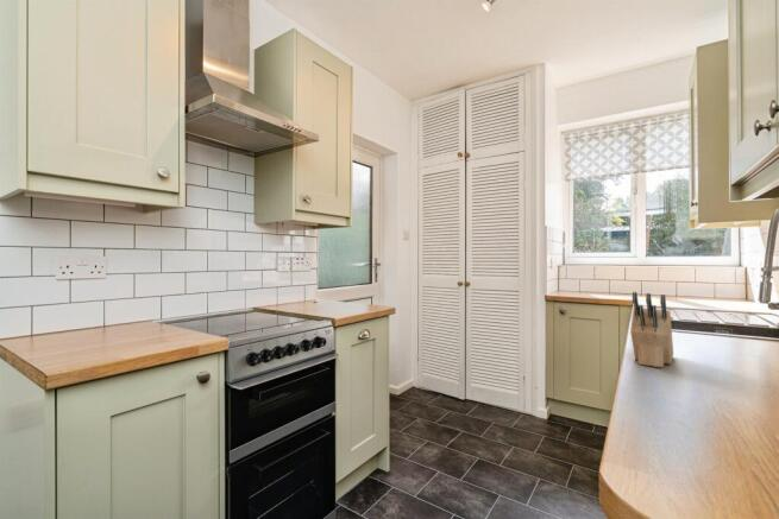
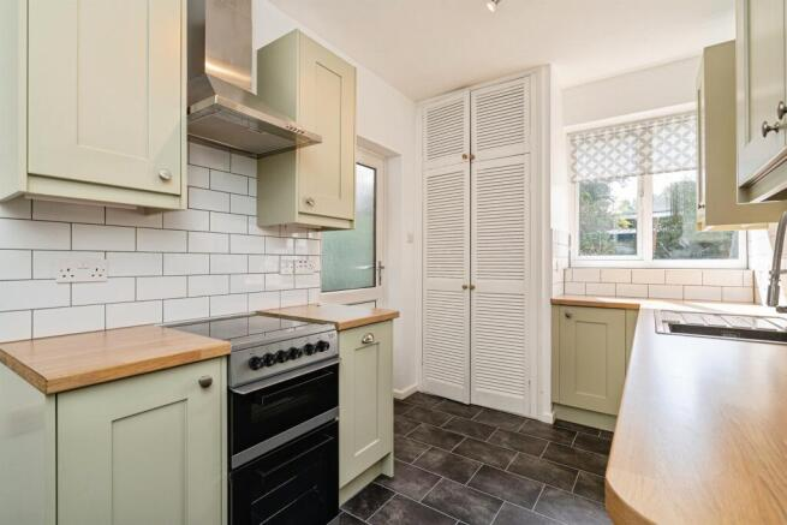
- knife block (652, 325)
